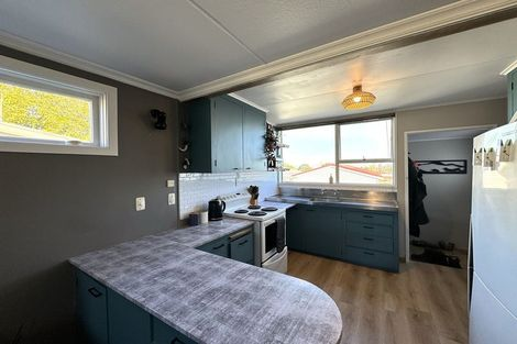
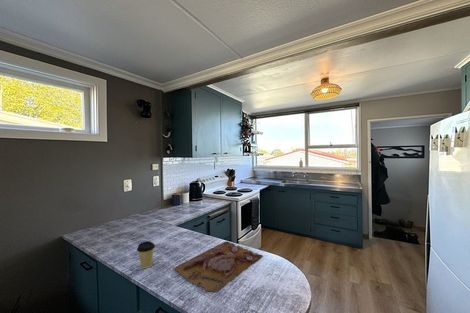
+ cutting board (220, 256)
+ coffee cup (146, 254)
